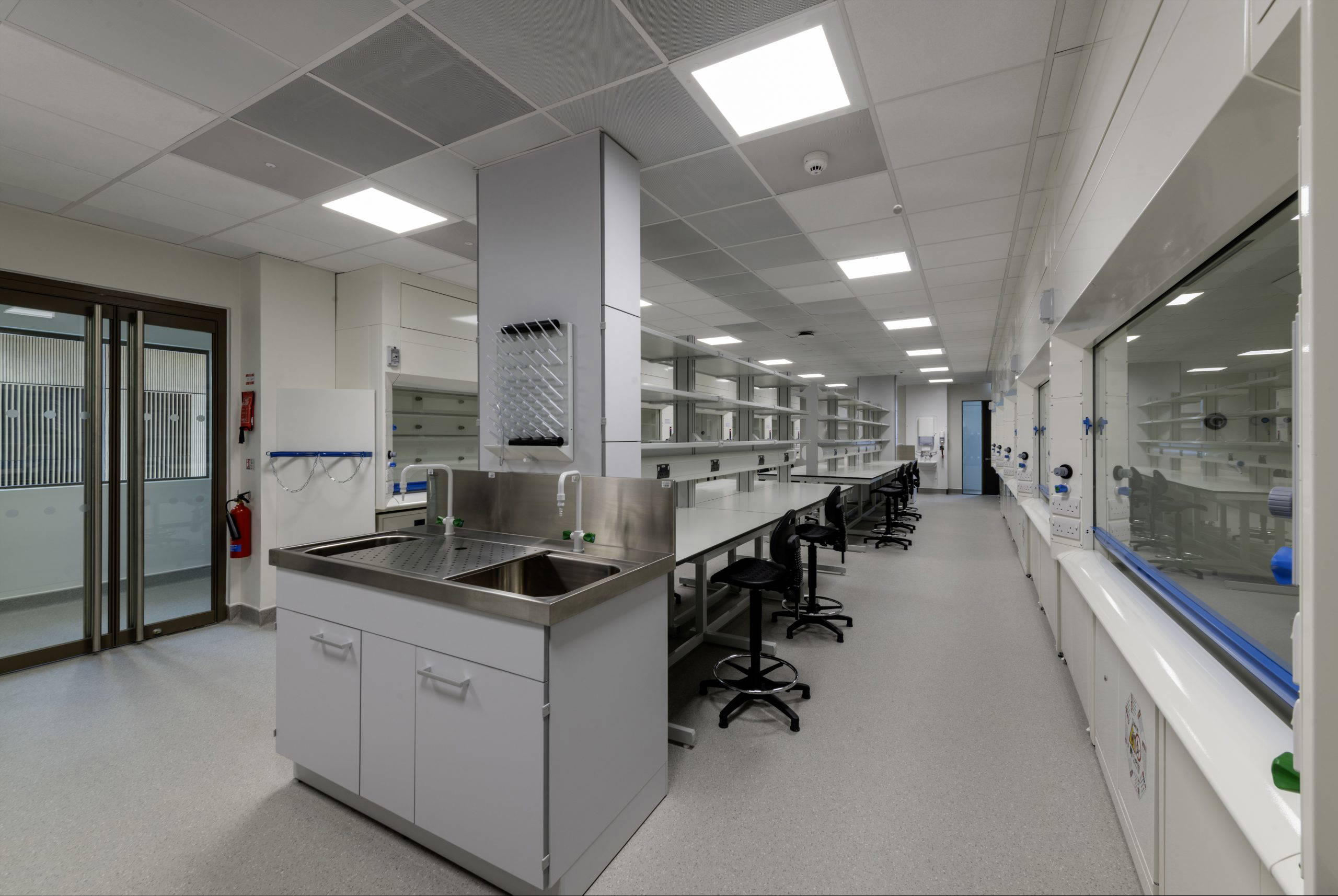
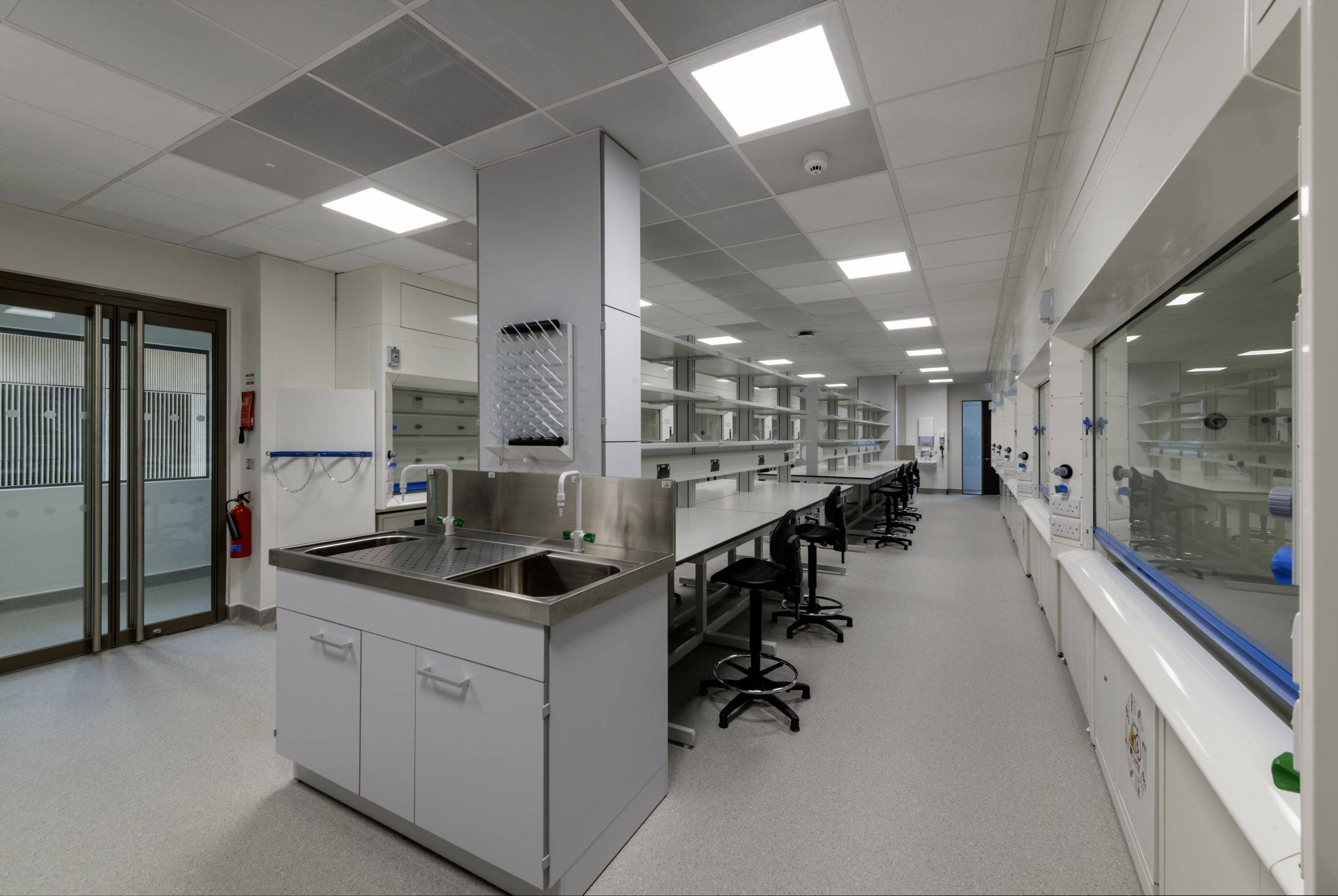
- eyeball (897, 209)
